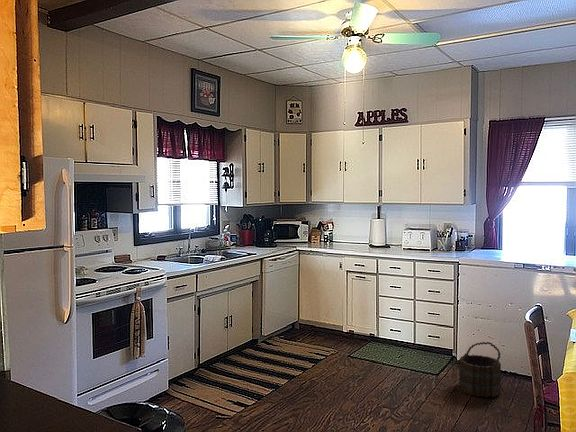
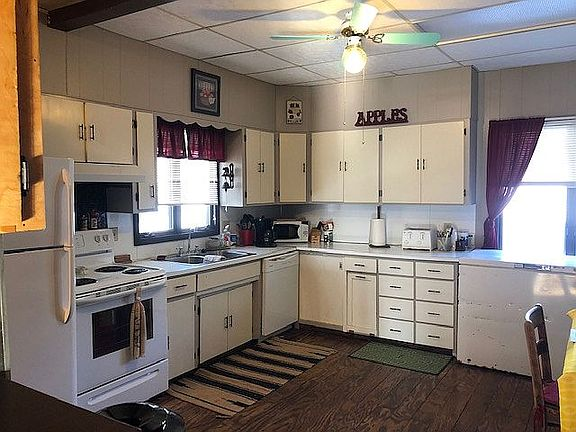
- bucket (479, 367)
